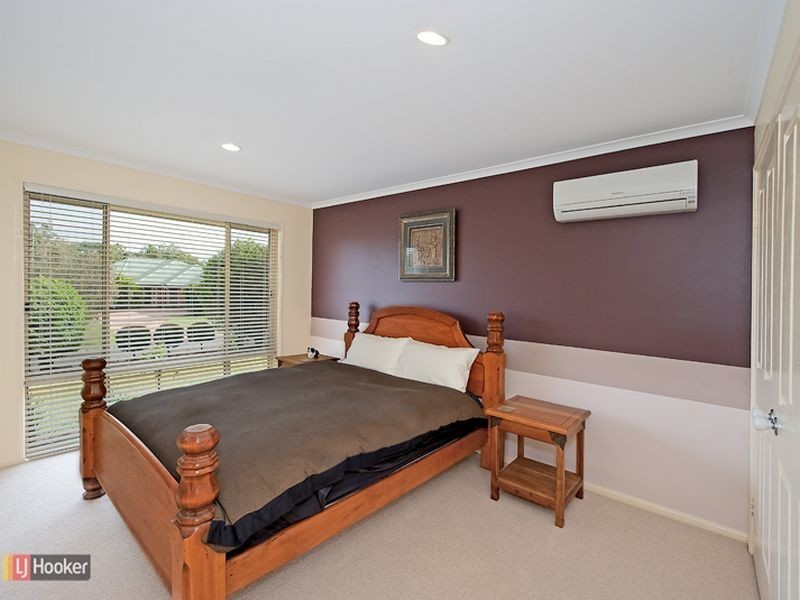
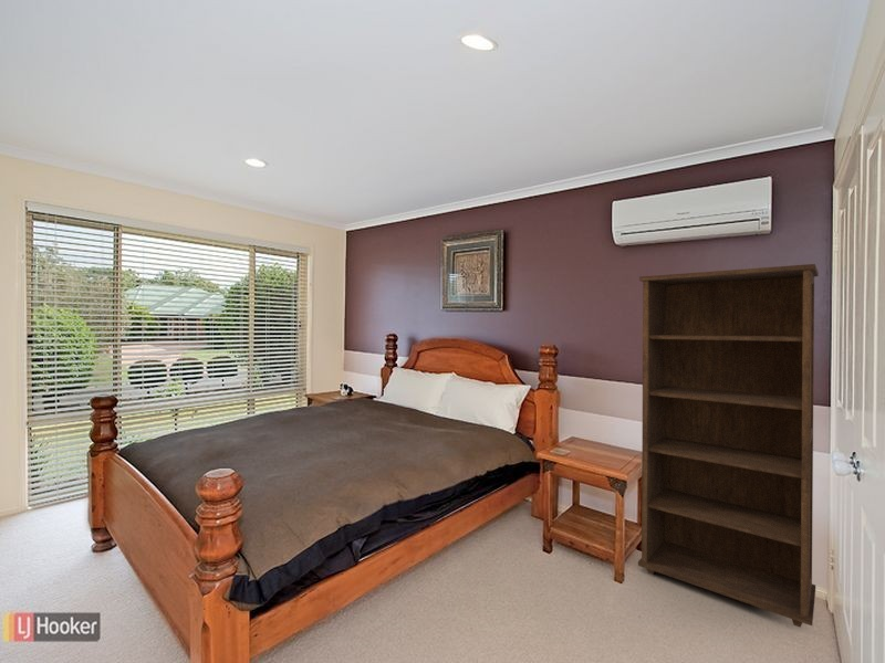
+ bookcase (723, 430)
